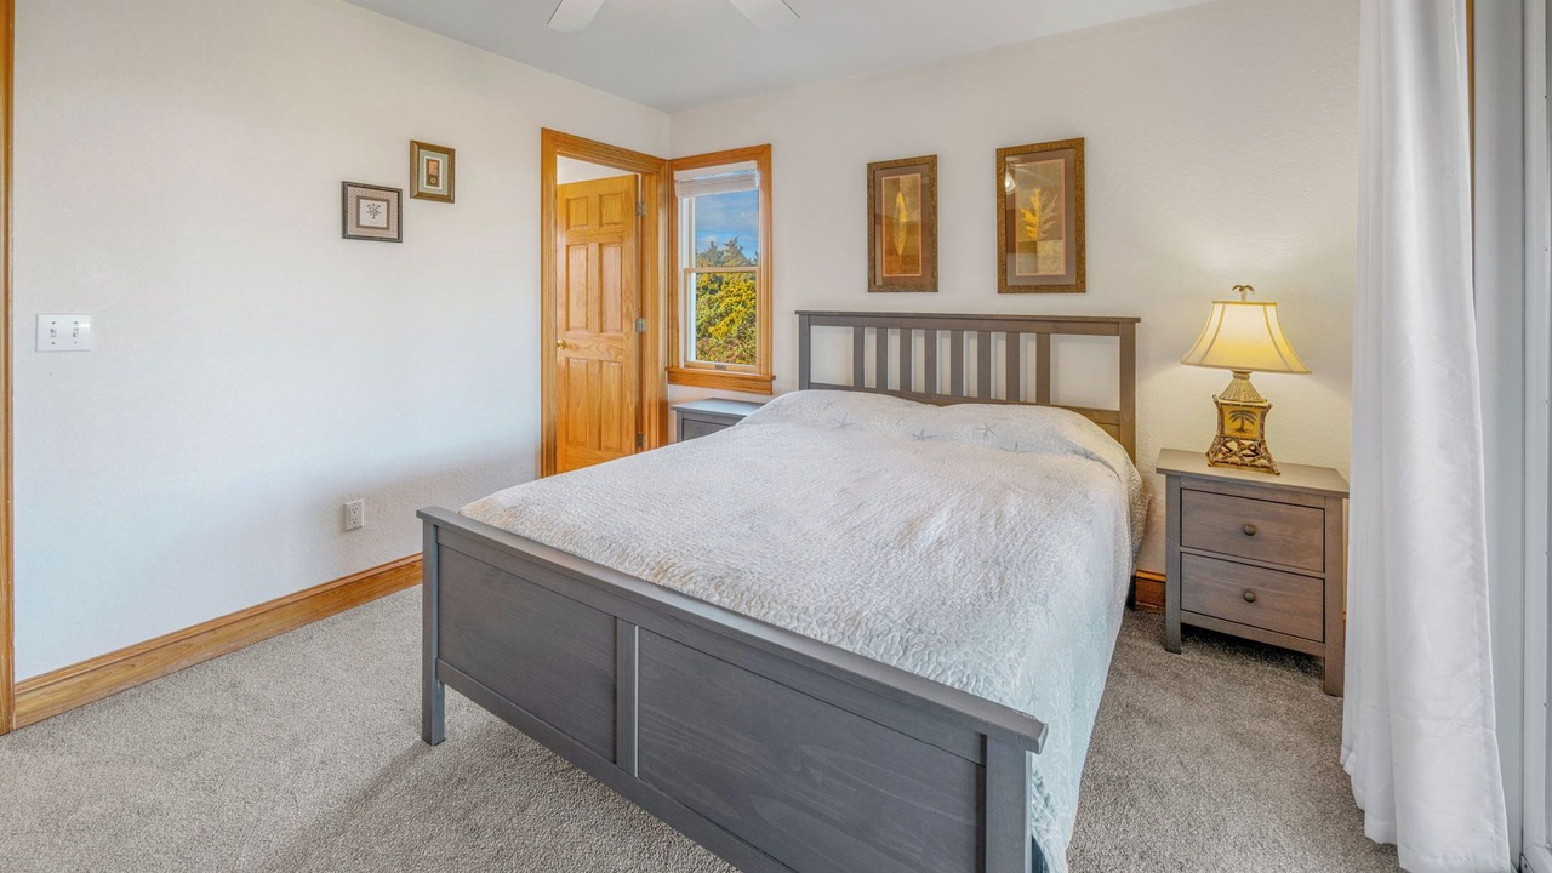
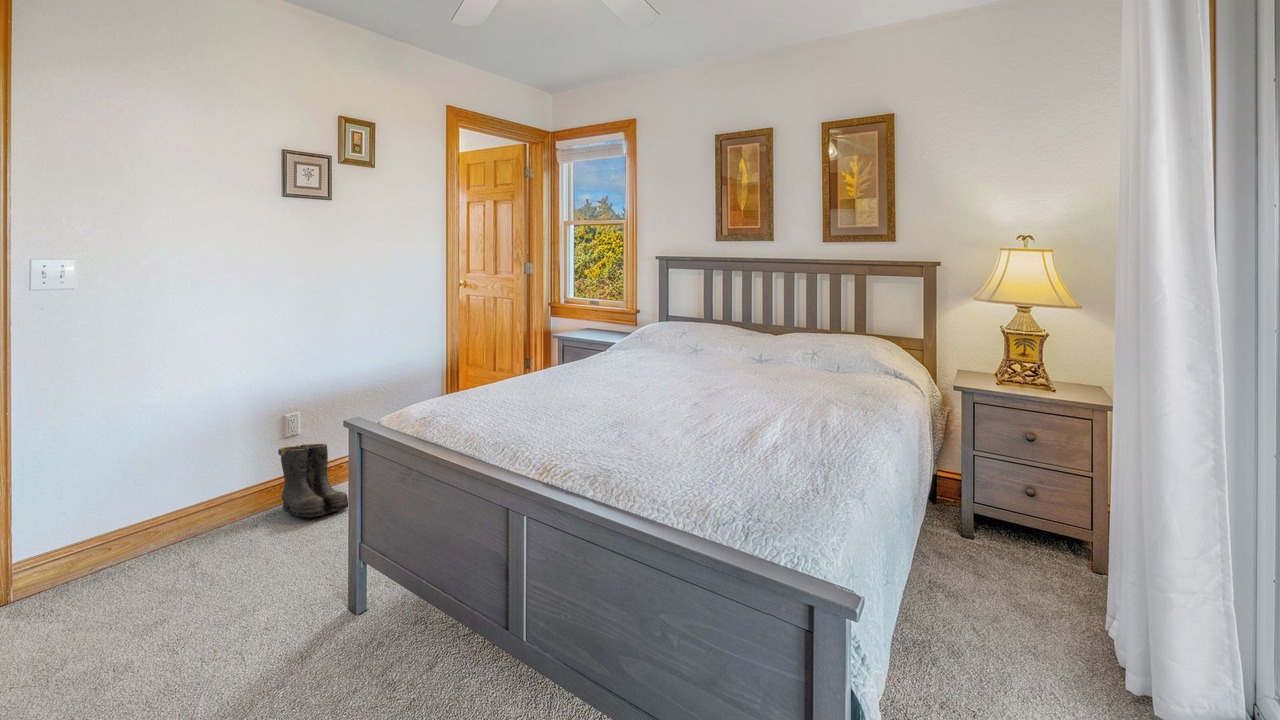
+ boots (312, 477)
